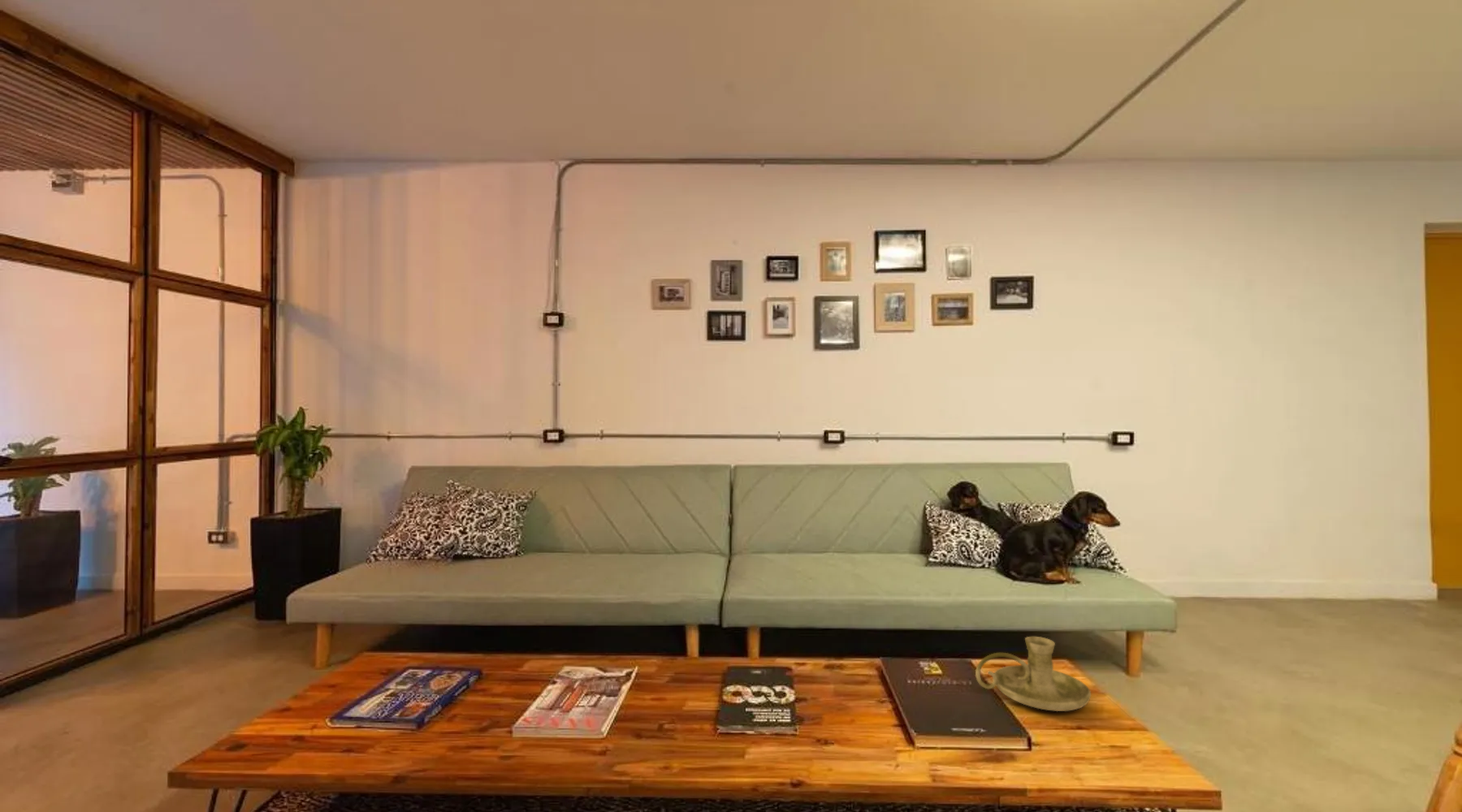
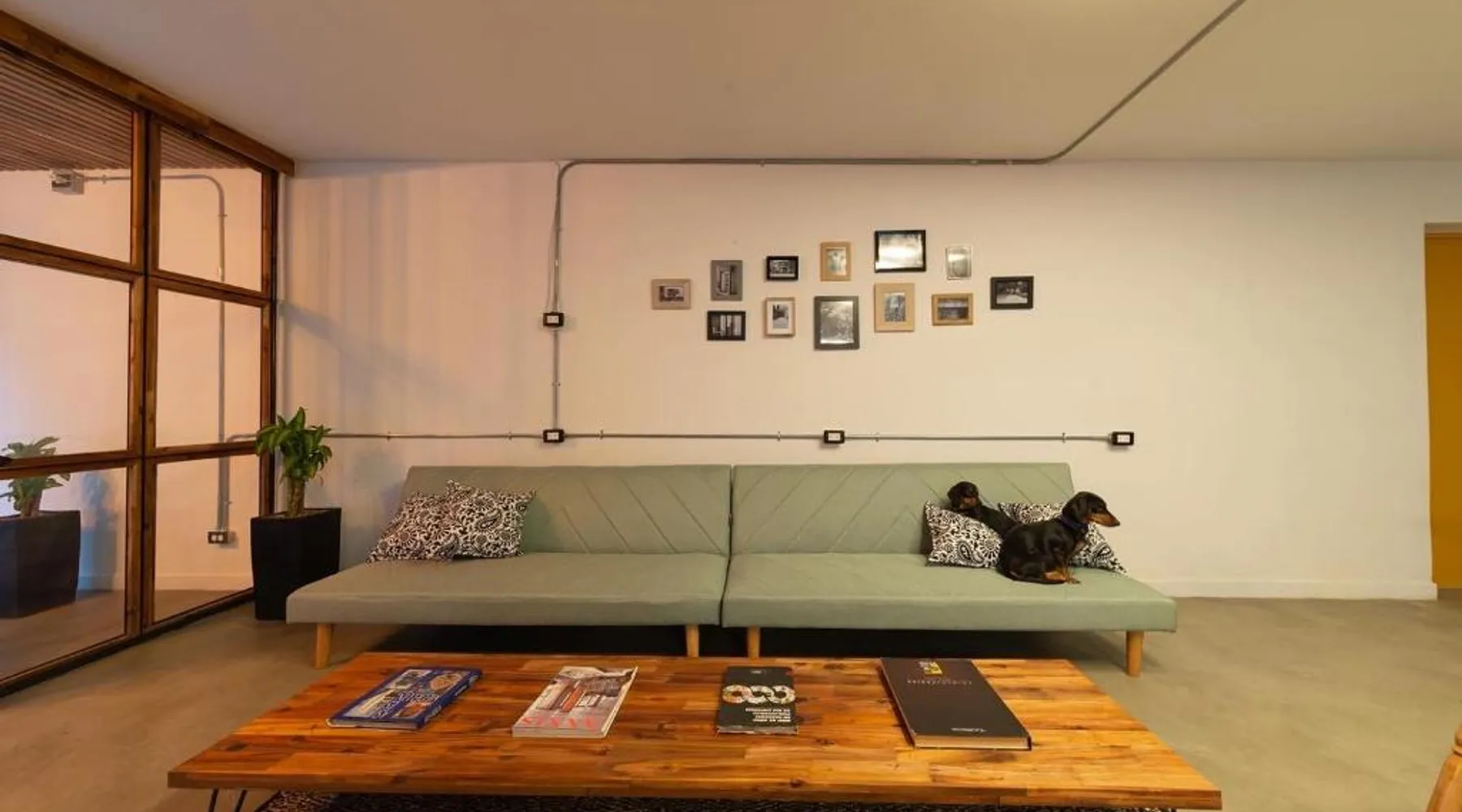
- candle holder (1030, 669)
